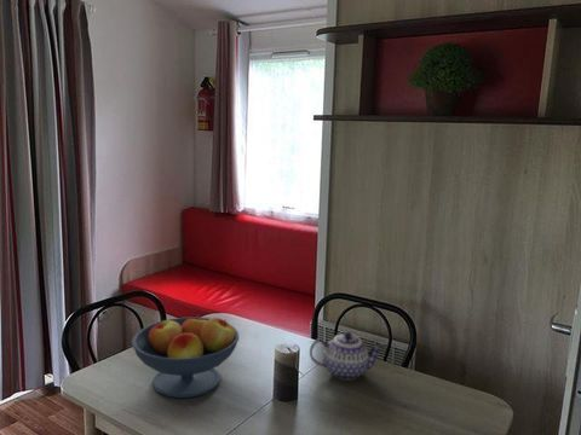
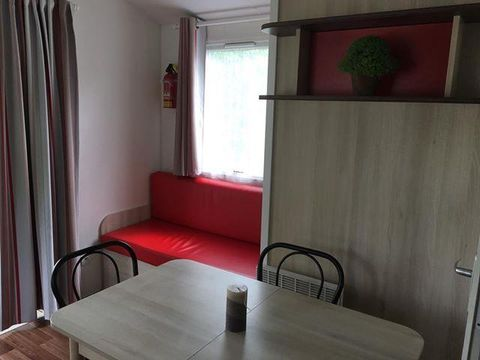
- teapot (346, 353)
- fruit bowl (186, 350)
